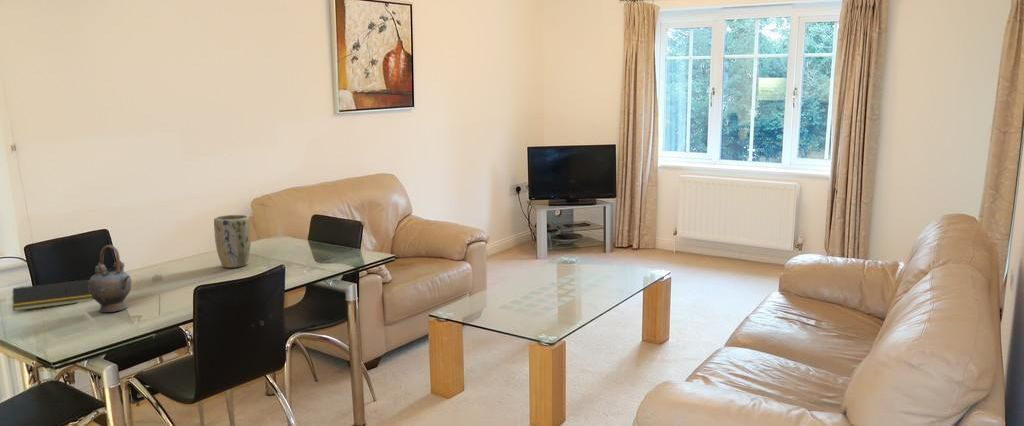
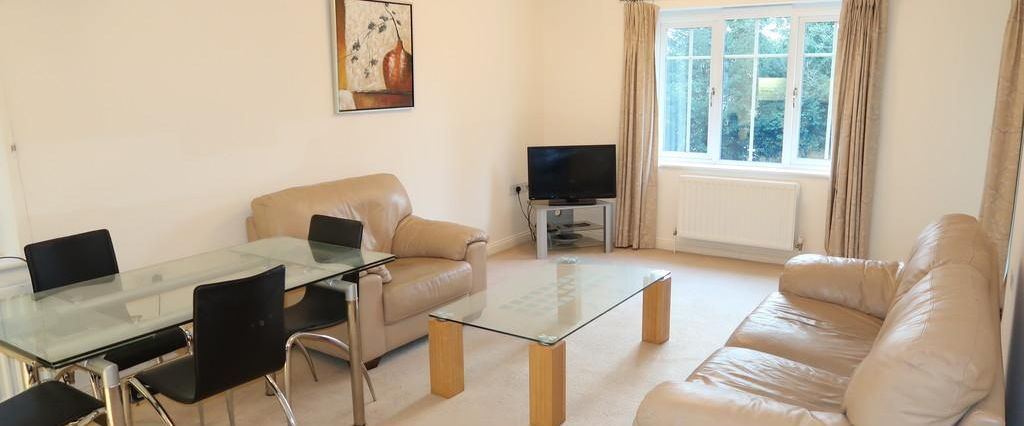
- notepad (52, 294)
- plant pot (233, 241)
- teapot (112, 278)
